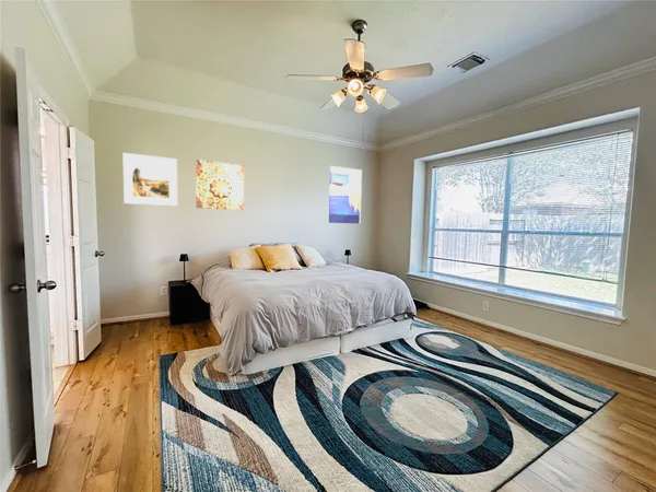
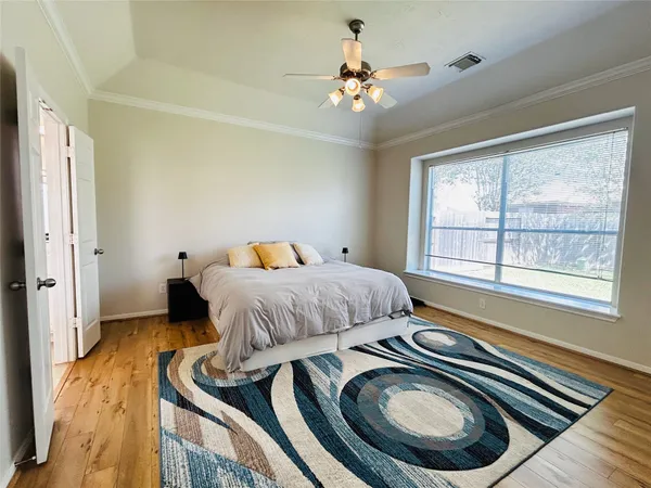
- wall art (220, 186)
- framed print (151, 180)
- wall art (345, 196)
